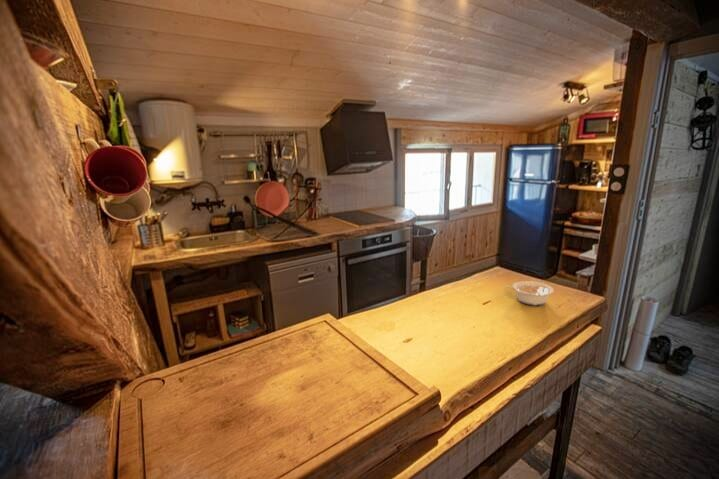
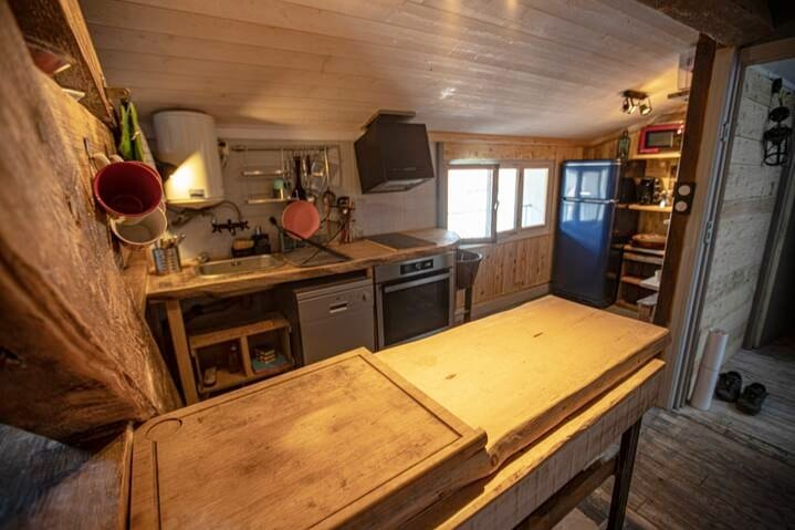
- legume (531, 293)
